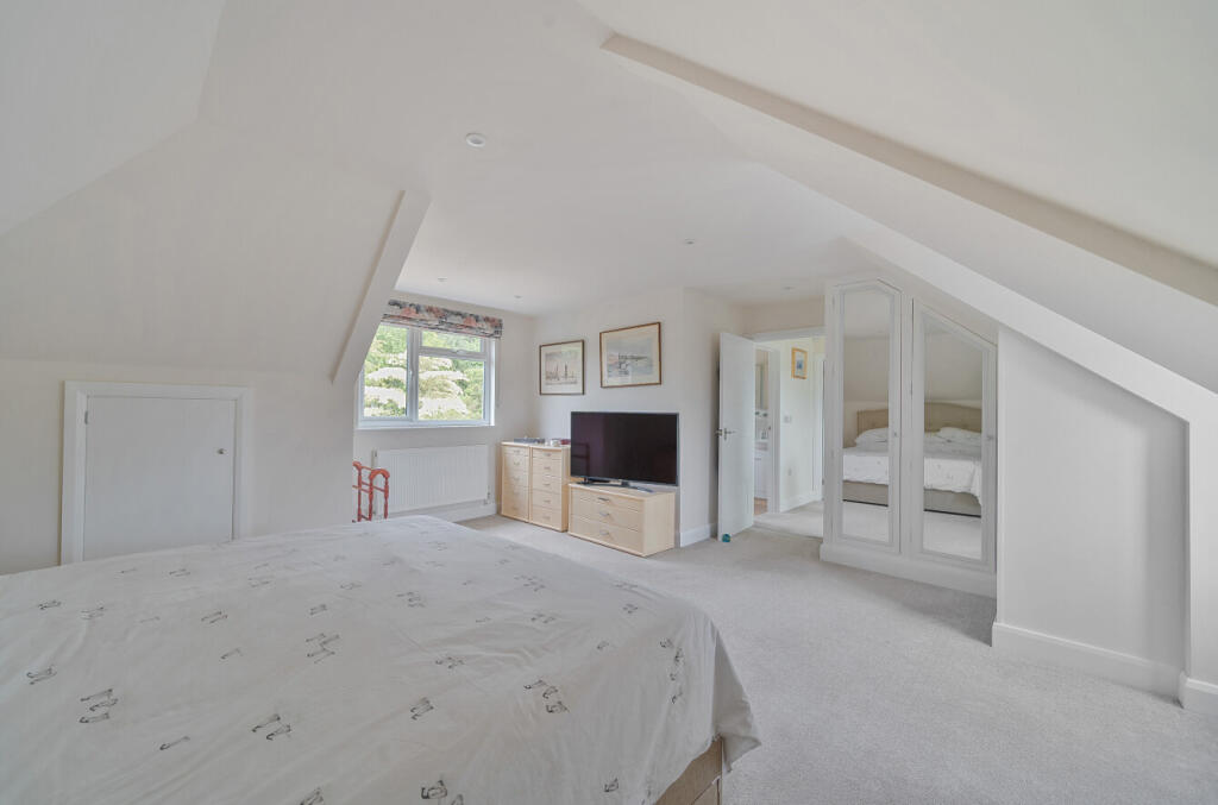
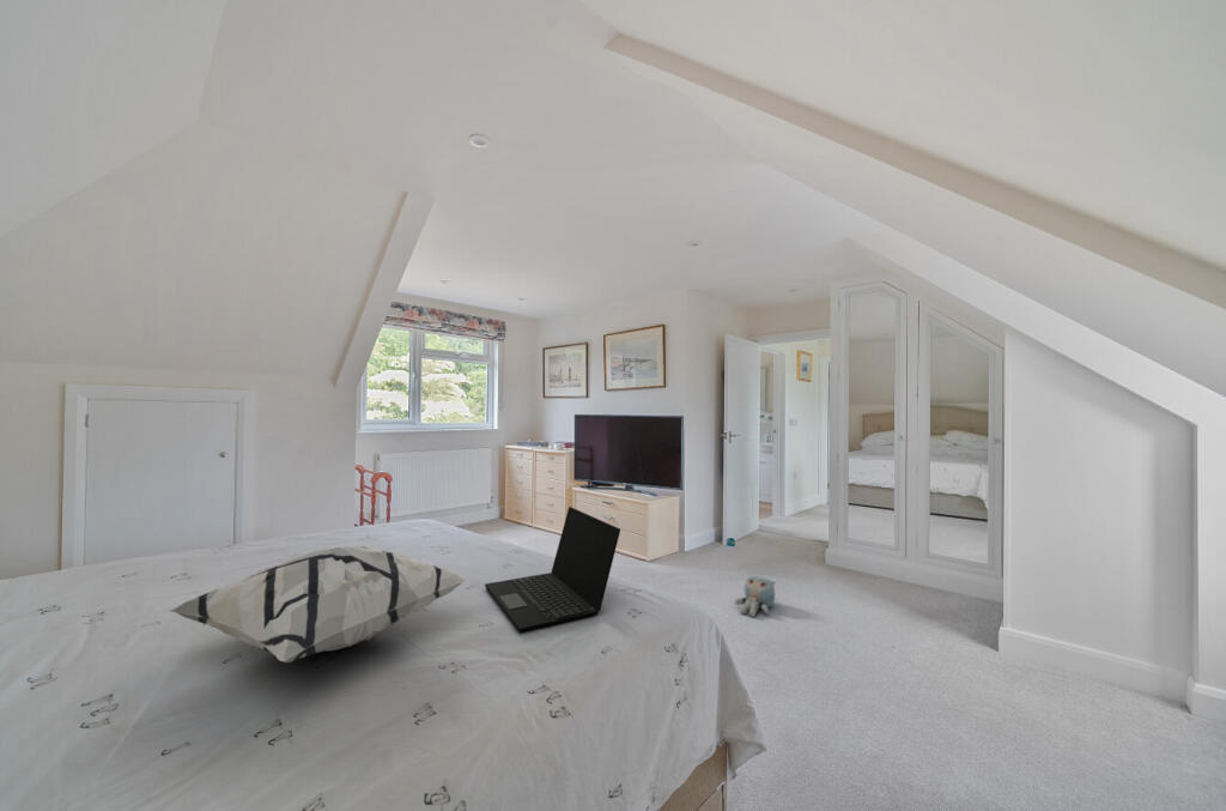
+ plush toy (755, 593)
+ decorative pillow (332, 594)
+ laptop (554, 559)
